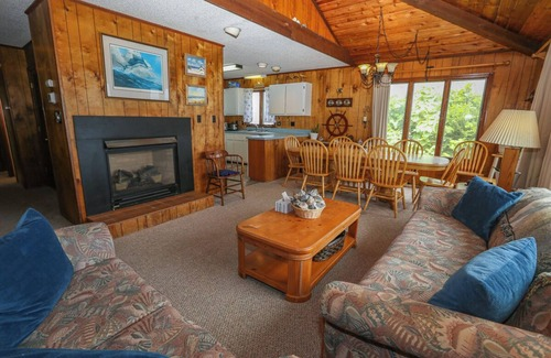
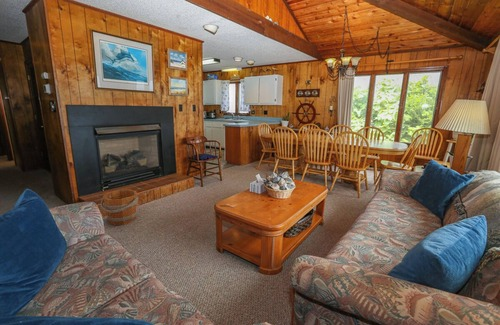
+ bucket (120, 207)
